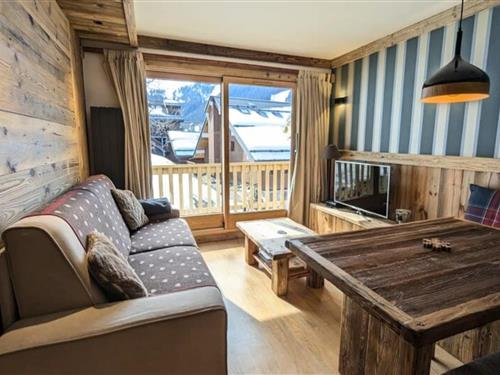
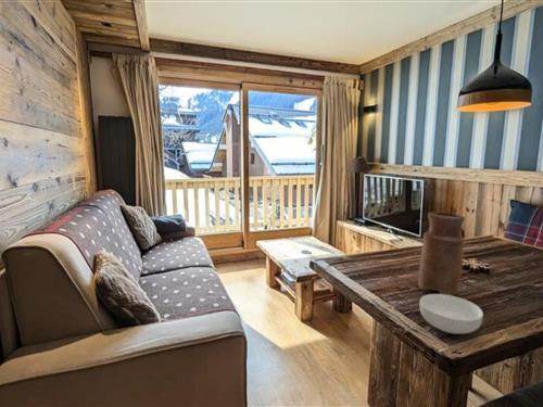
+ cereal bowl (449, 316)
+ vase (441, 252)
